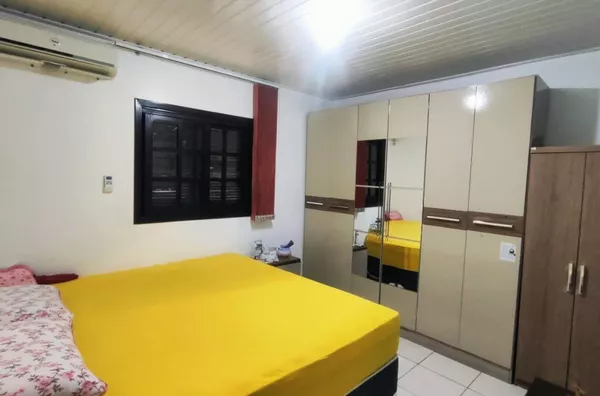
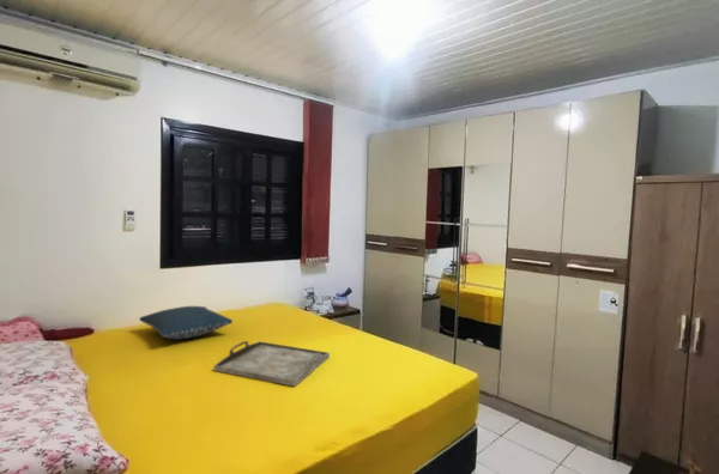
+ pillow (186, 321)
+ serving tray (274, 356)
